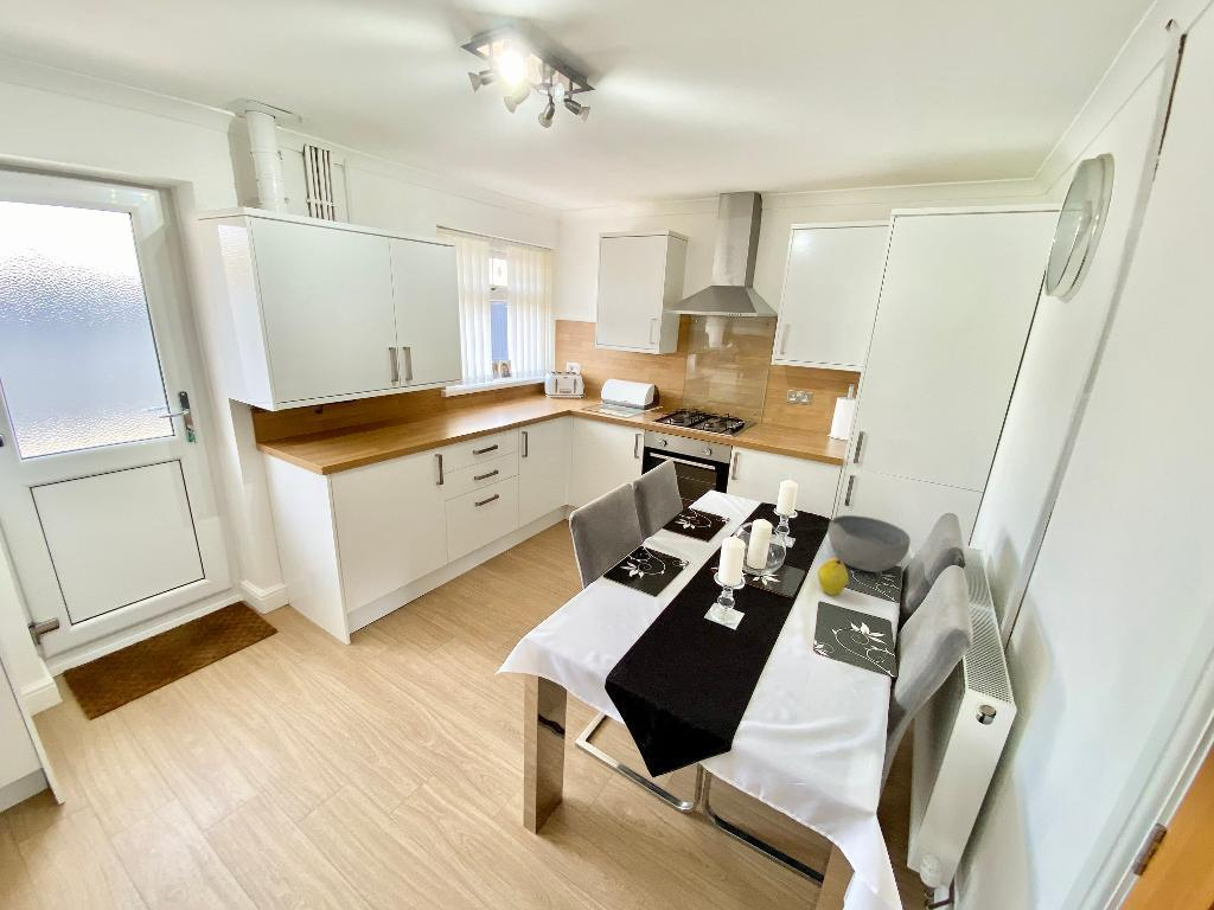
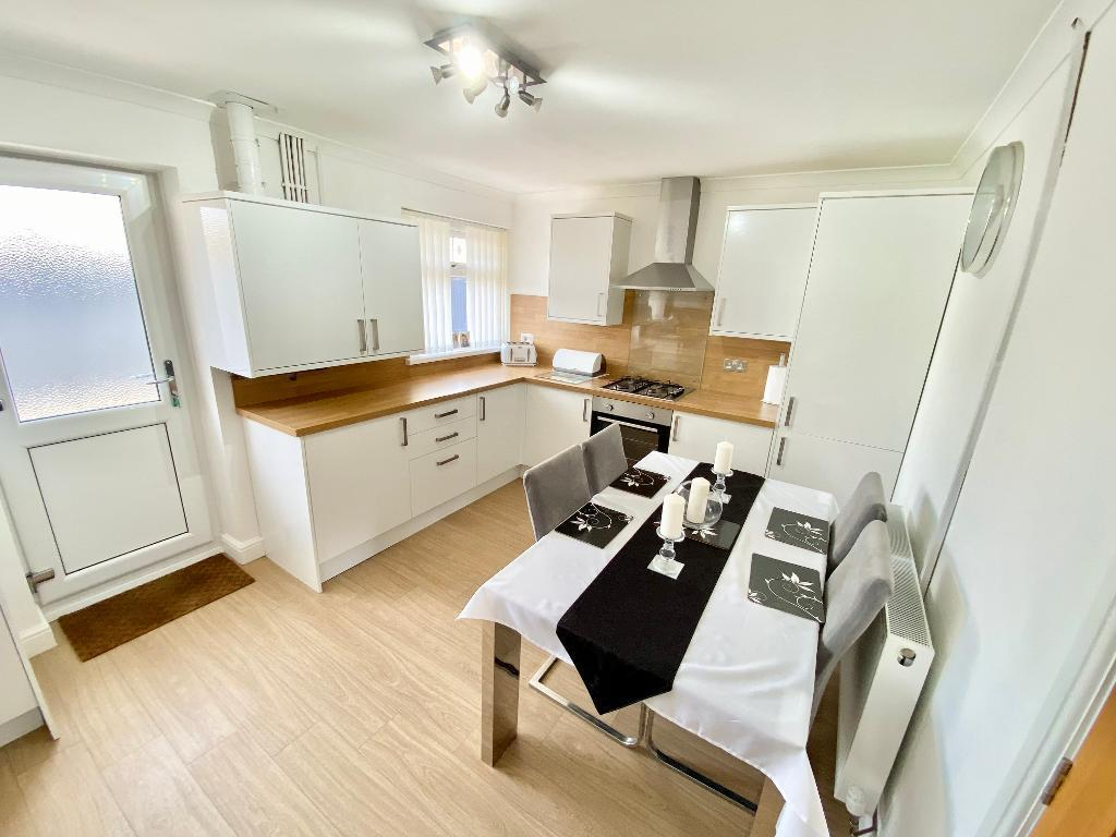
- fruit (832, 575)
- bowl (865, 544)
